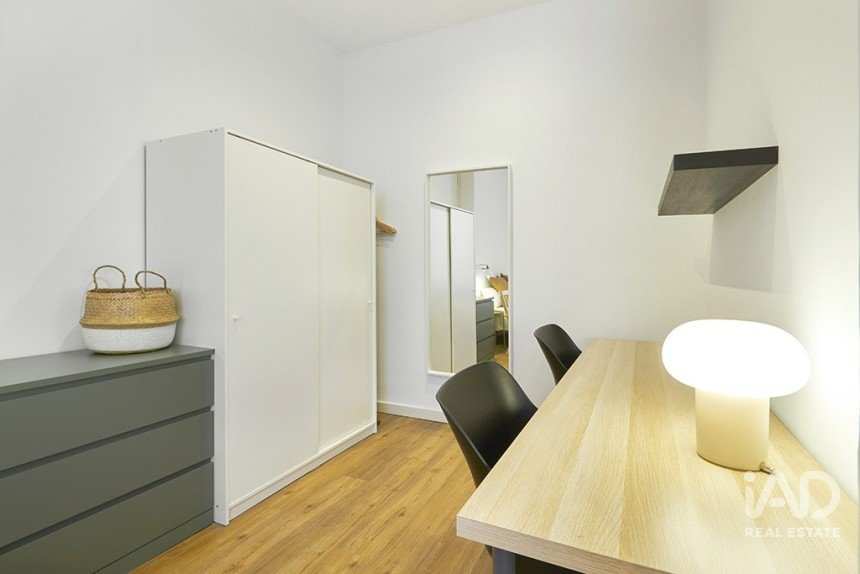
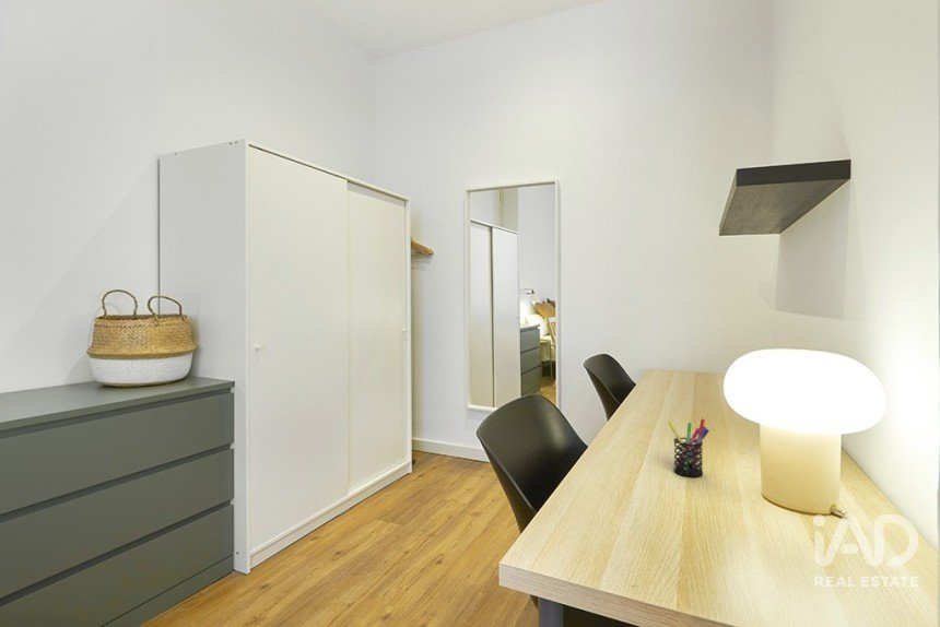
+ pen holder (690, 443)
